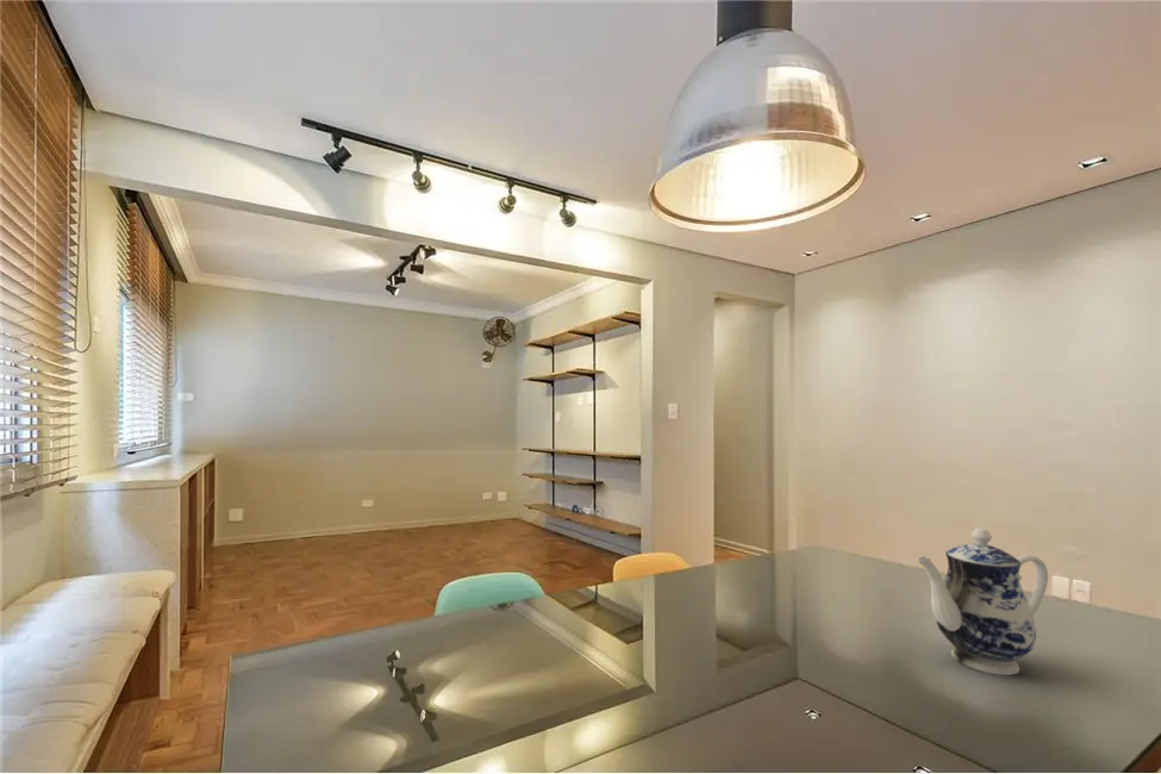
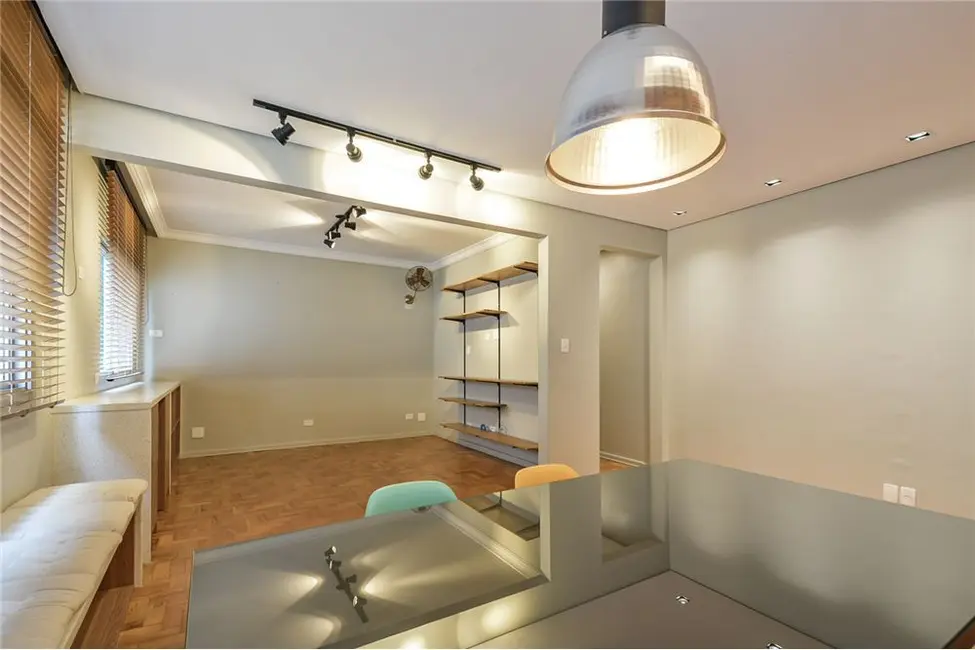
- teapot (982, 594)
